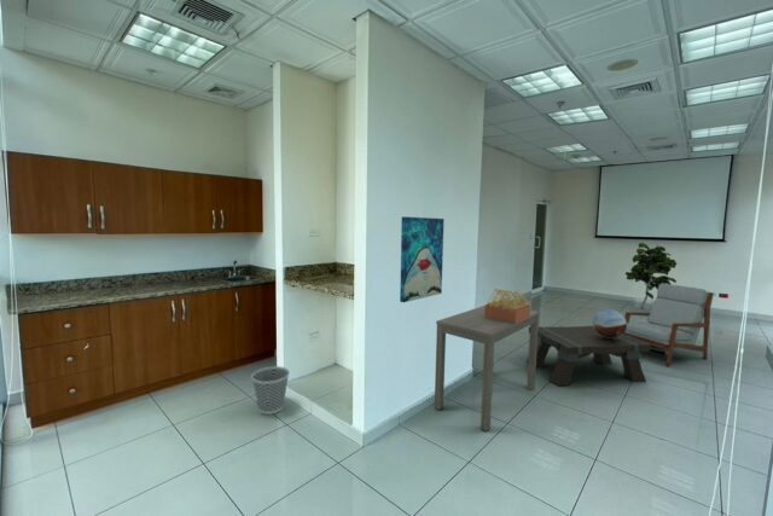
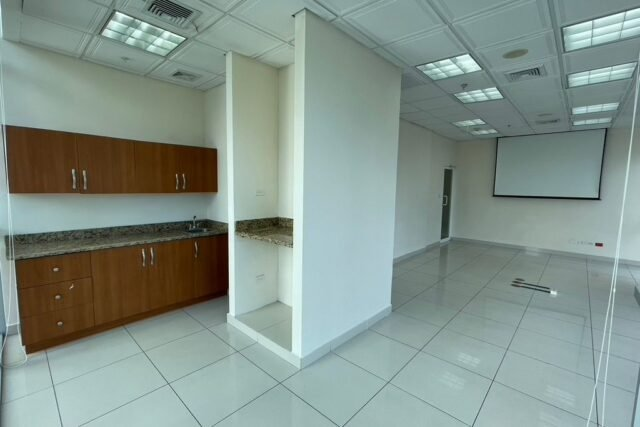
- wastebasket (271, 390)
- armchair (664, 320)
- decorative sphere (609, 323)
- desk (489, 356)
- indoor plant (650, 276)
- wall art (423, 257)
- coffee table (583, 353)
- architectural model (507, 303)
